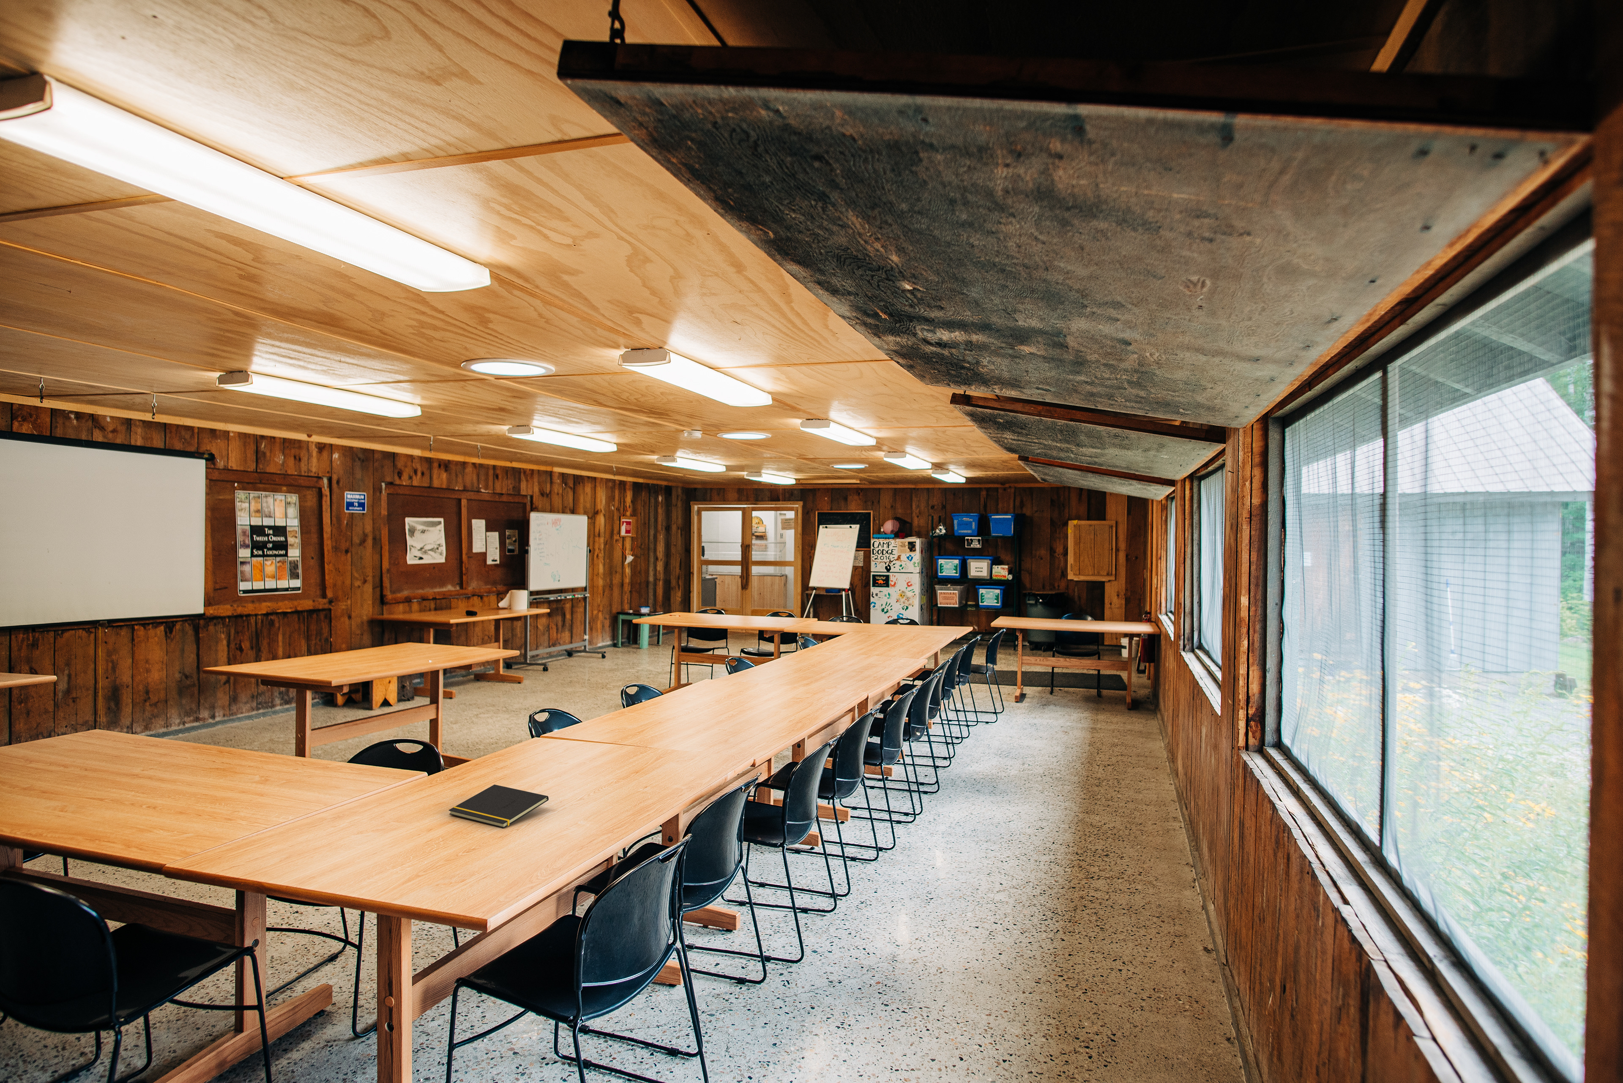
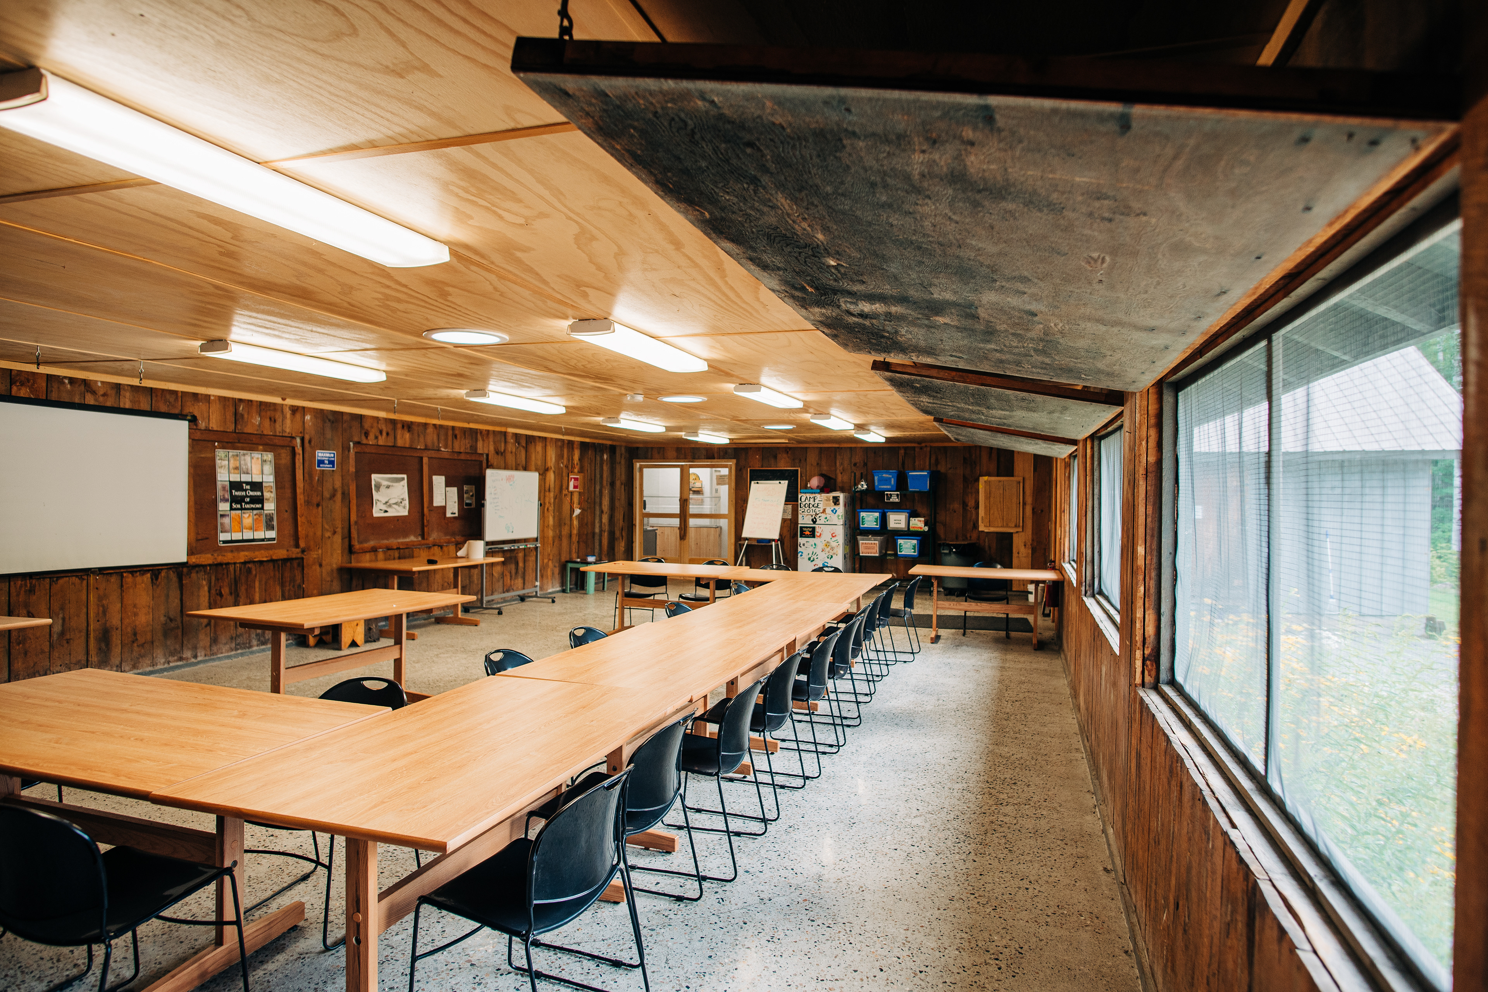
- notepad (499, 805)
